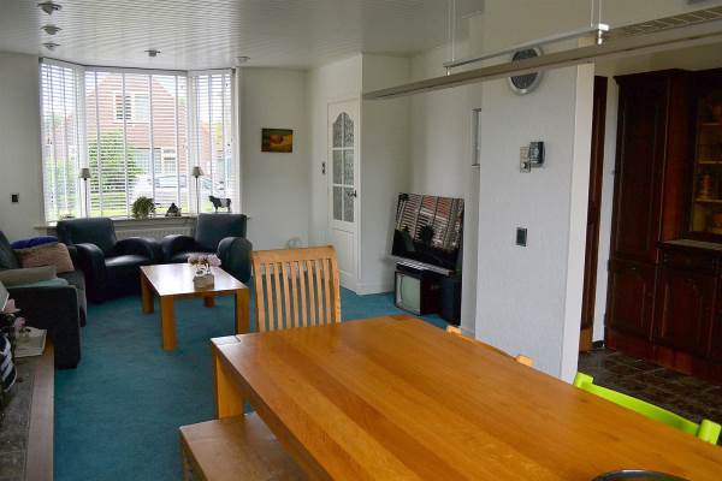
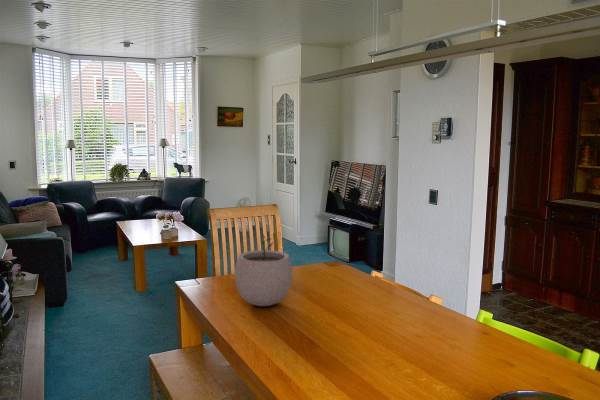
+ plant pot (263, 269)
